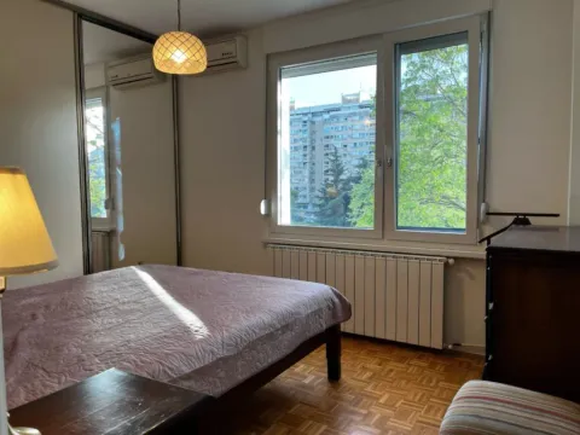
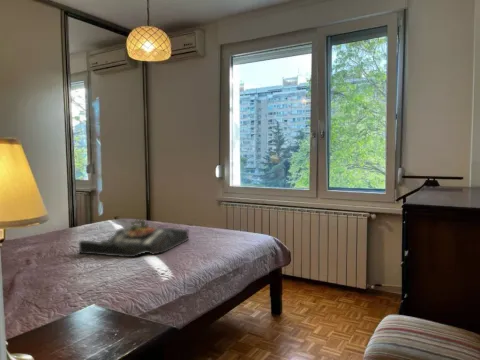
+ serving tray (138, 232)
